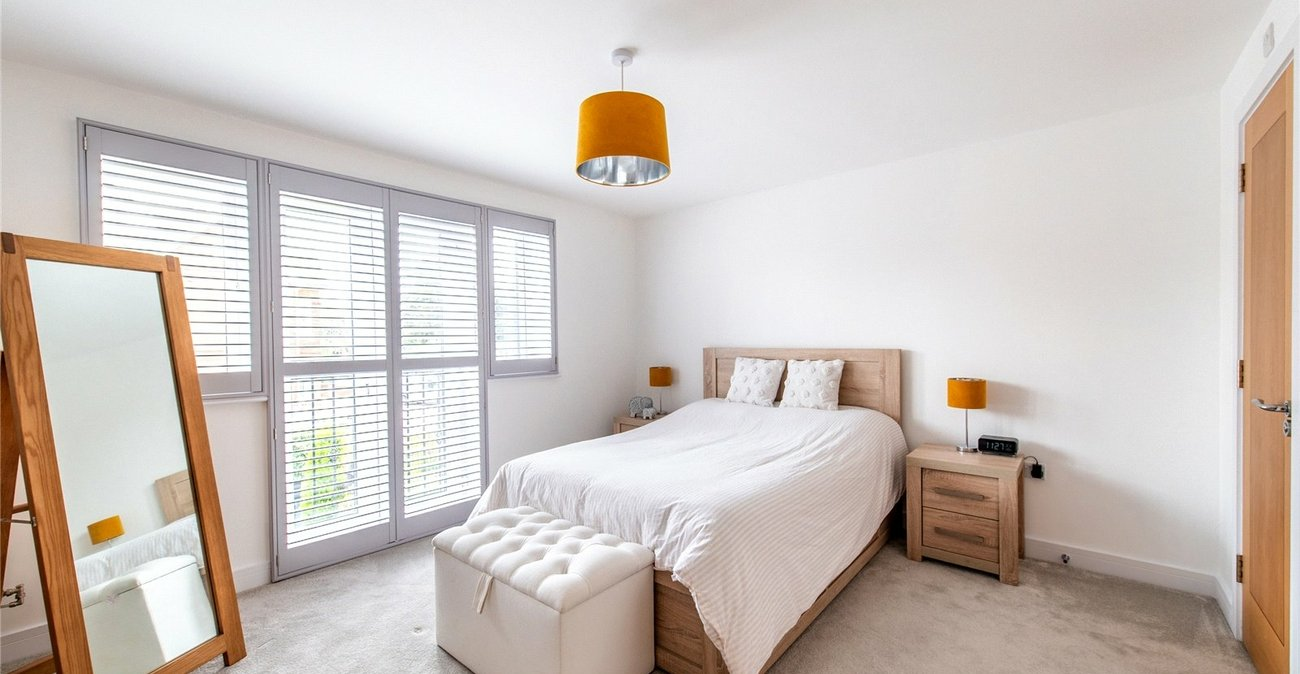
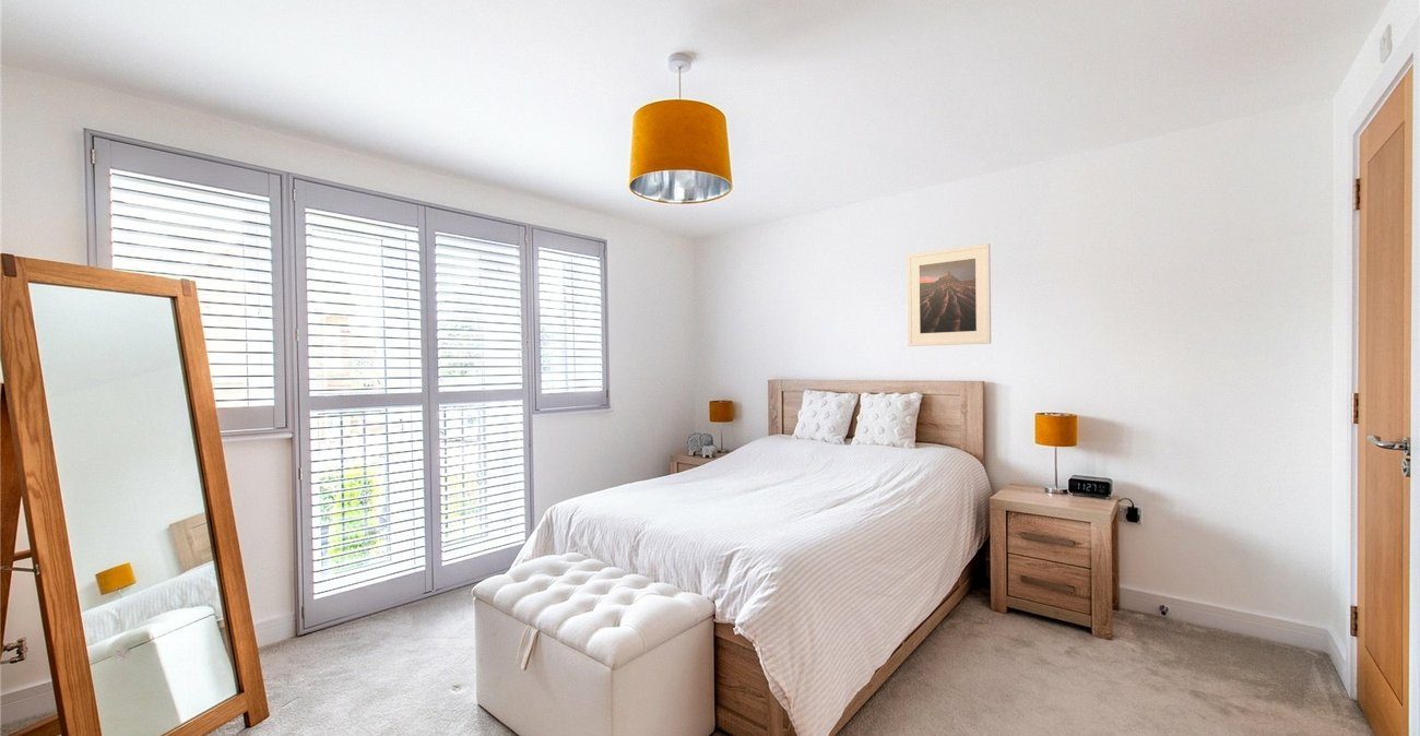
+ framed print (947, 297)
